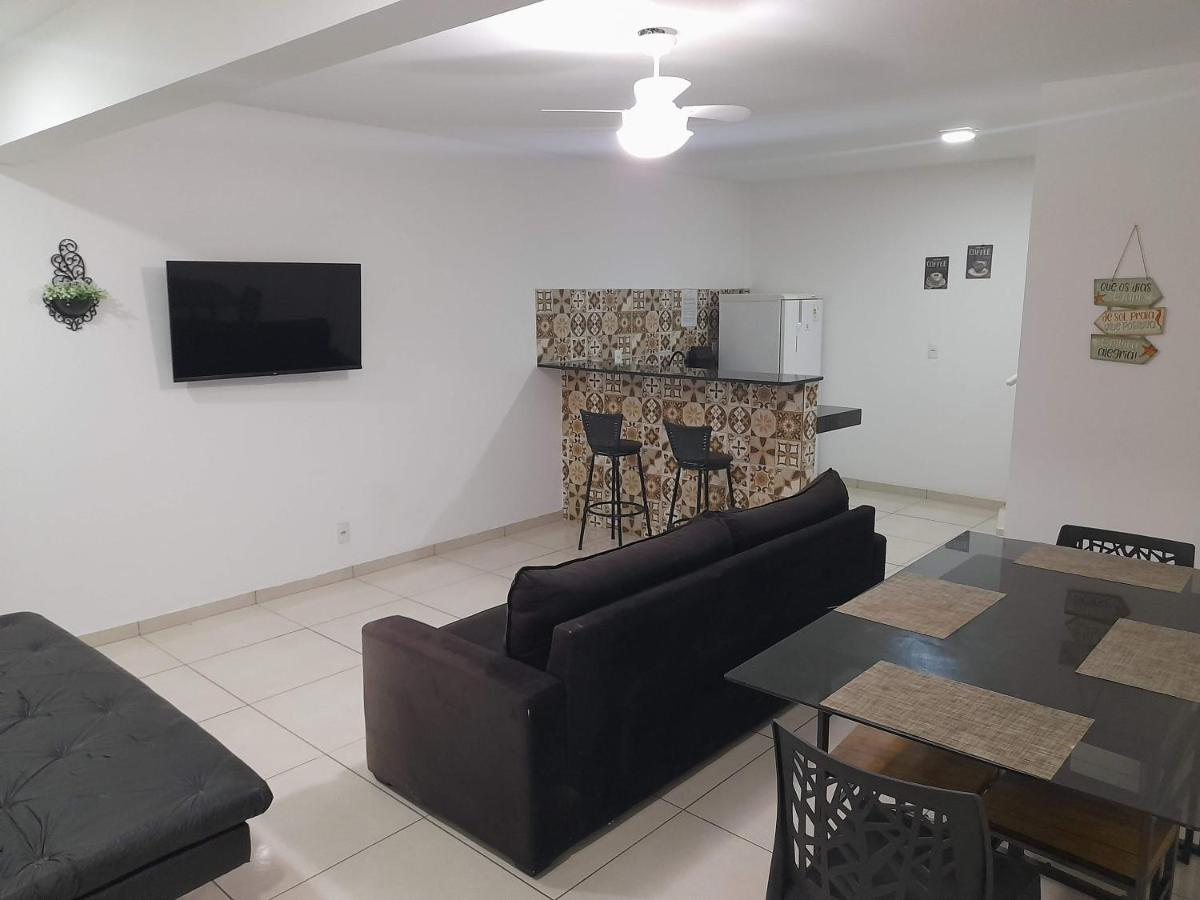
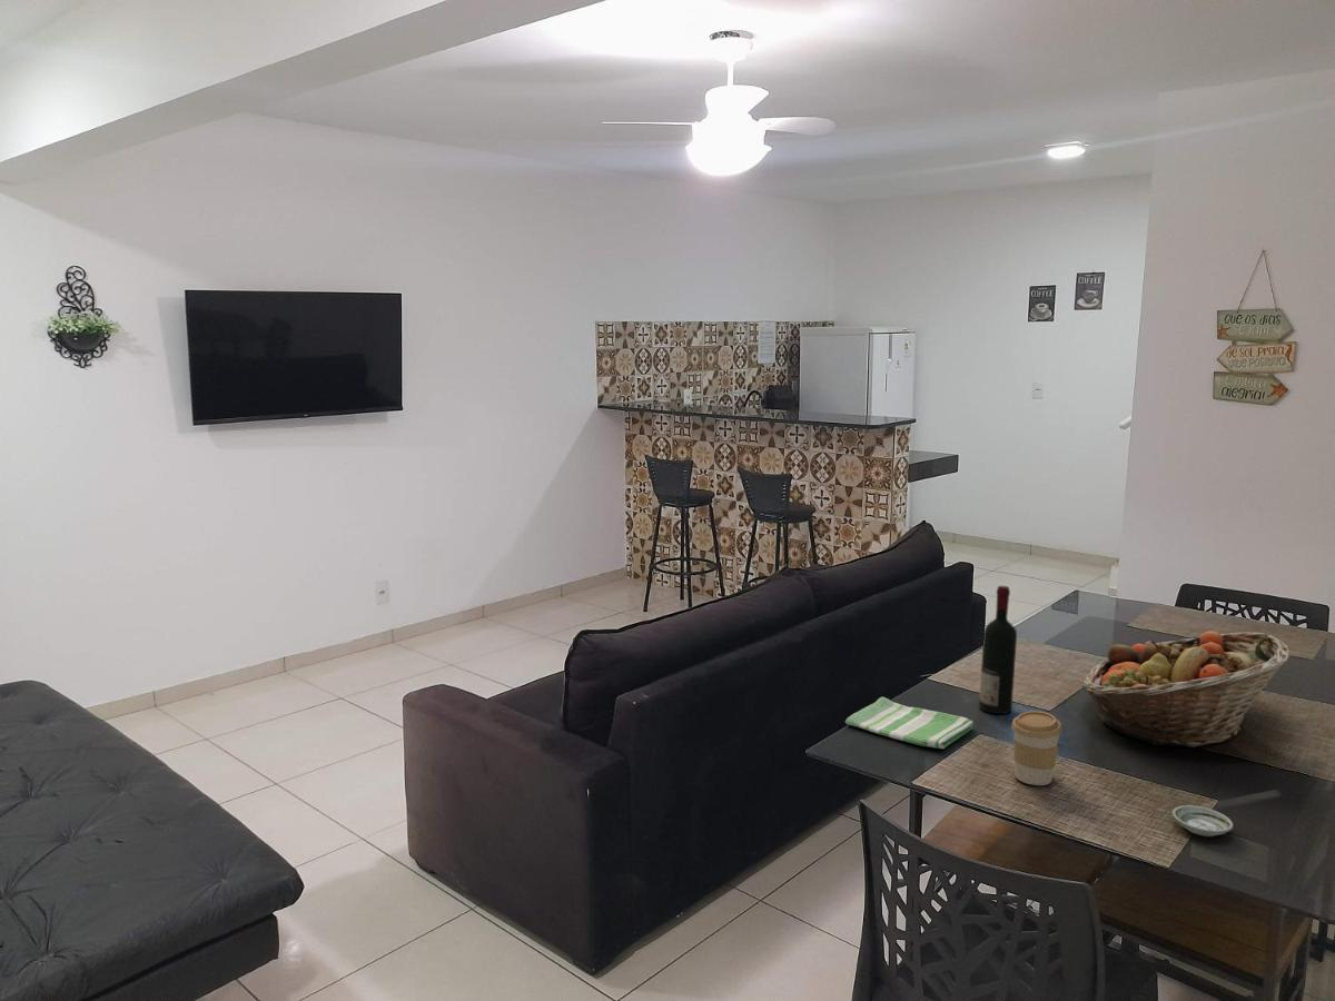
+ fruit basket (1181, 678)
+ saucer (1202, 823)
+ coffee cup (1035, 746)
+ dish towel (909, 722)
+ alcohol (999, 648)
